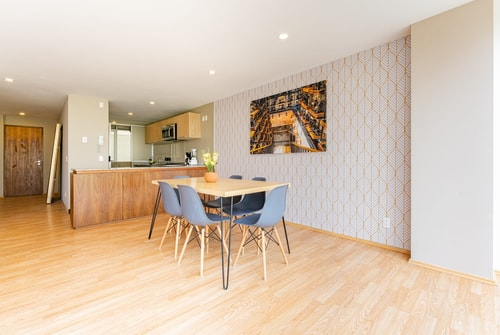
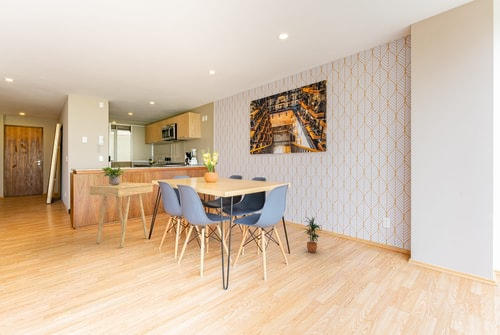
+ potted plant (113, 175)
+ side table (124, 213)
+ potted plant (314, 234)
